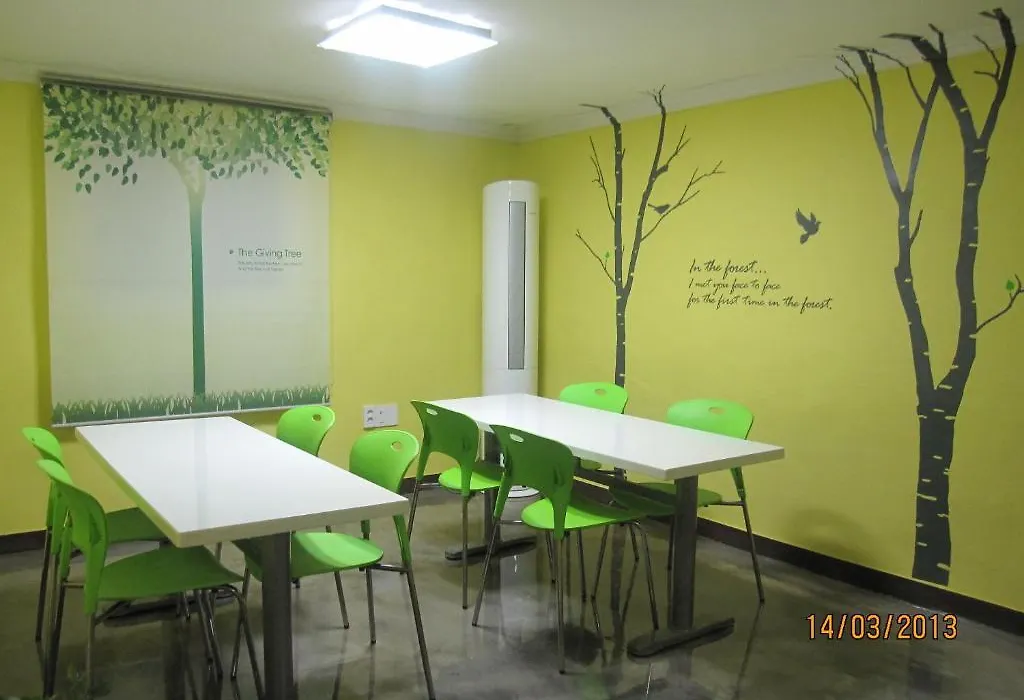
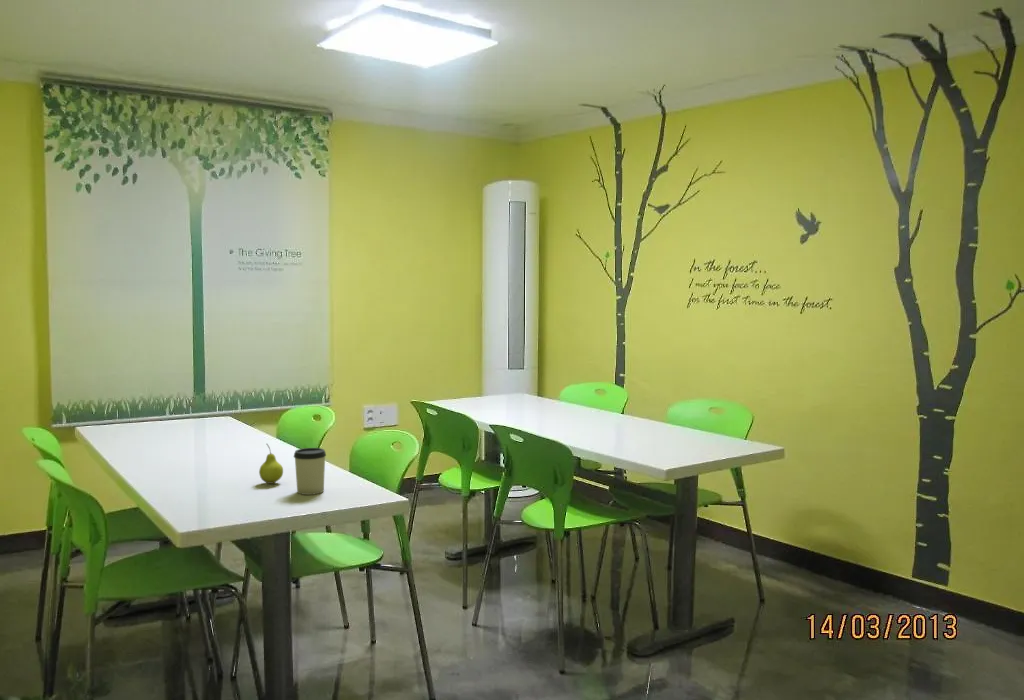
+ cup (310, 471)
+ fruit (271, 463)
